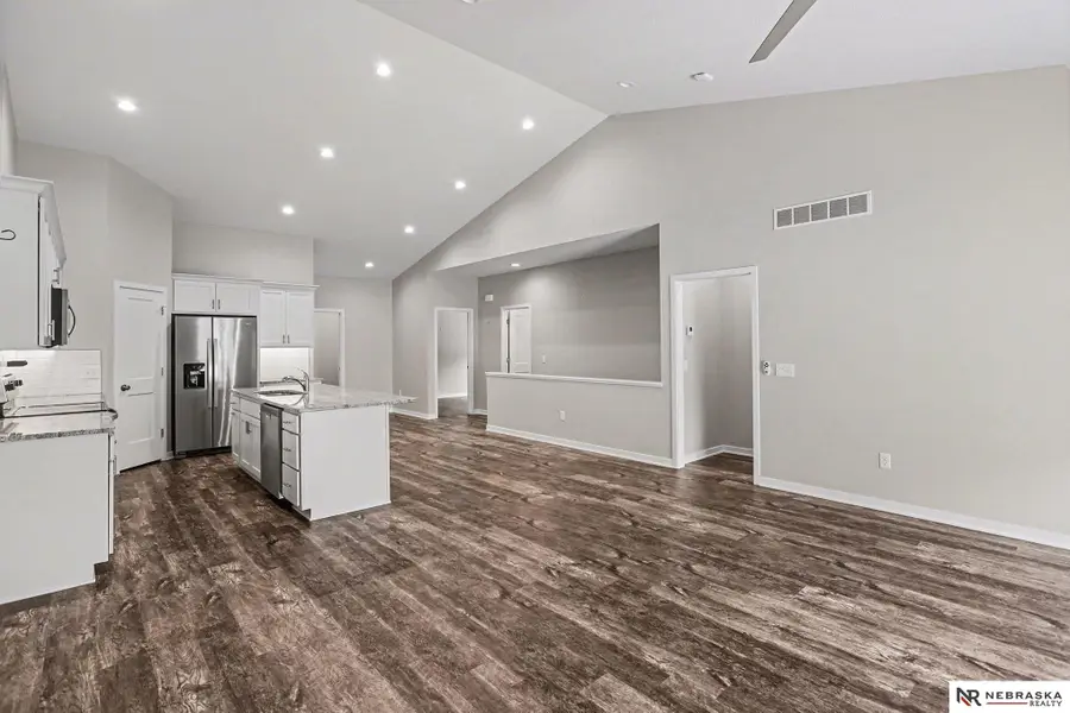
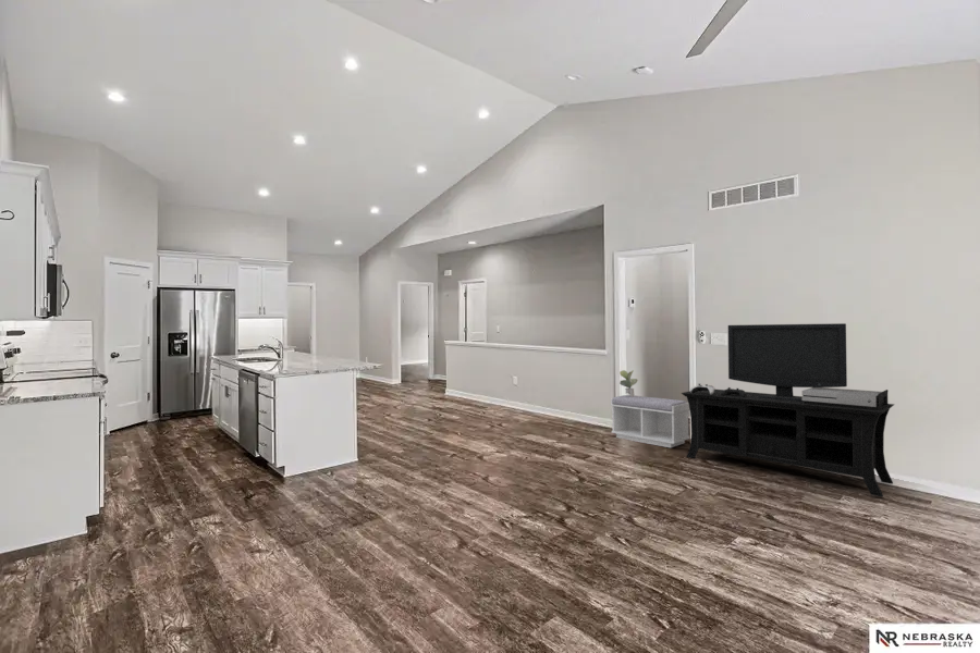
+ bench (648, 419)
+ potted plant (627, 382)
+ media console (777, 396)
